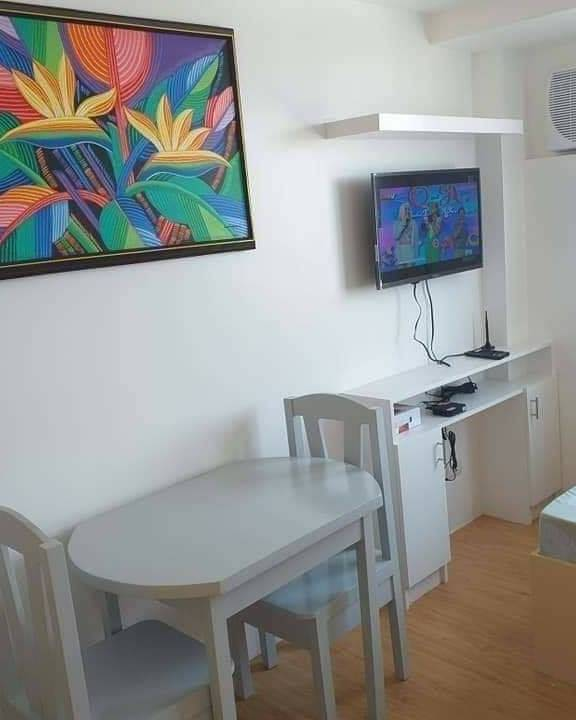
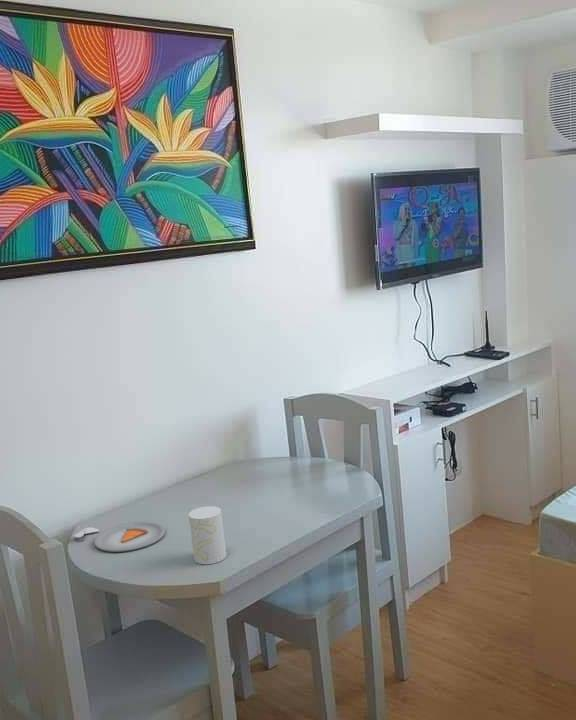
+ dinner plate (118, 534)
+ cup (207, 534)
